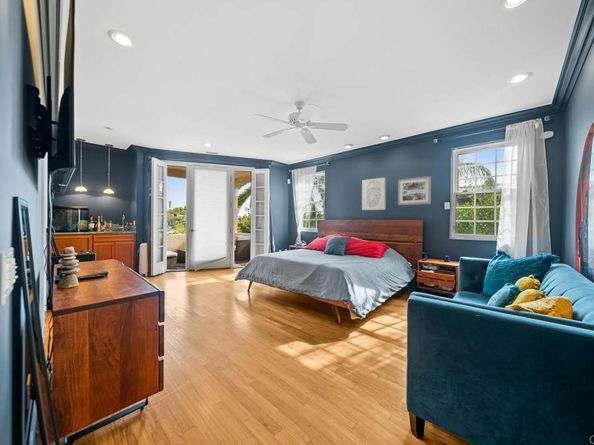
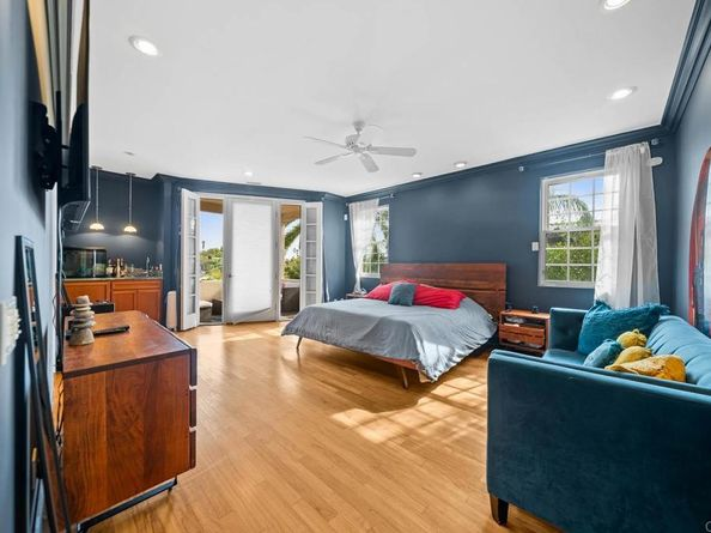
- wall art (413, 191)
- wall art (373, 194)
